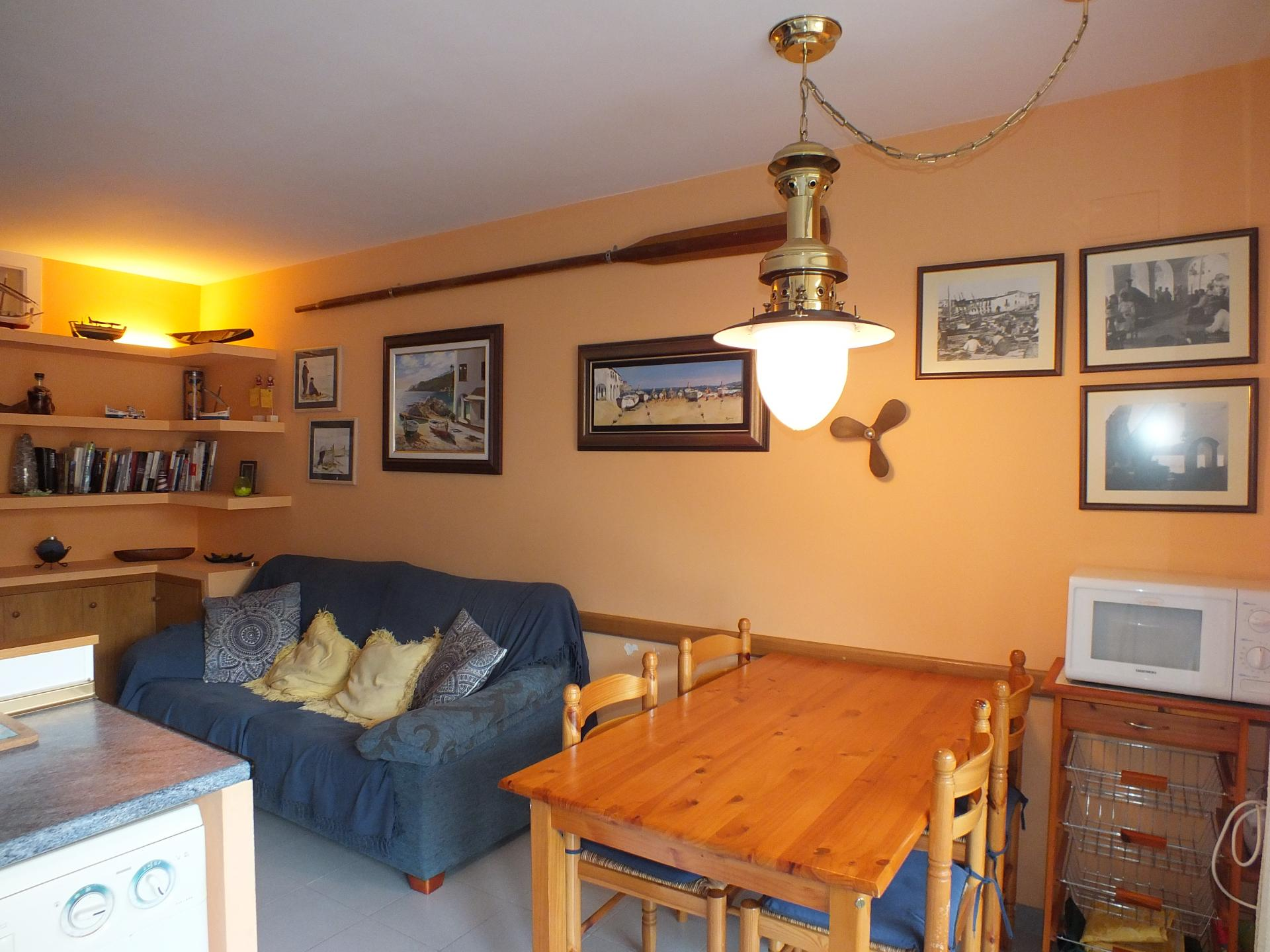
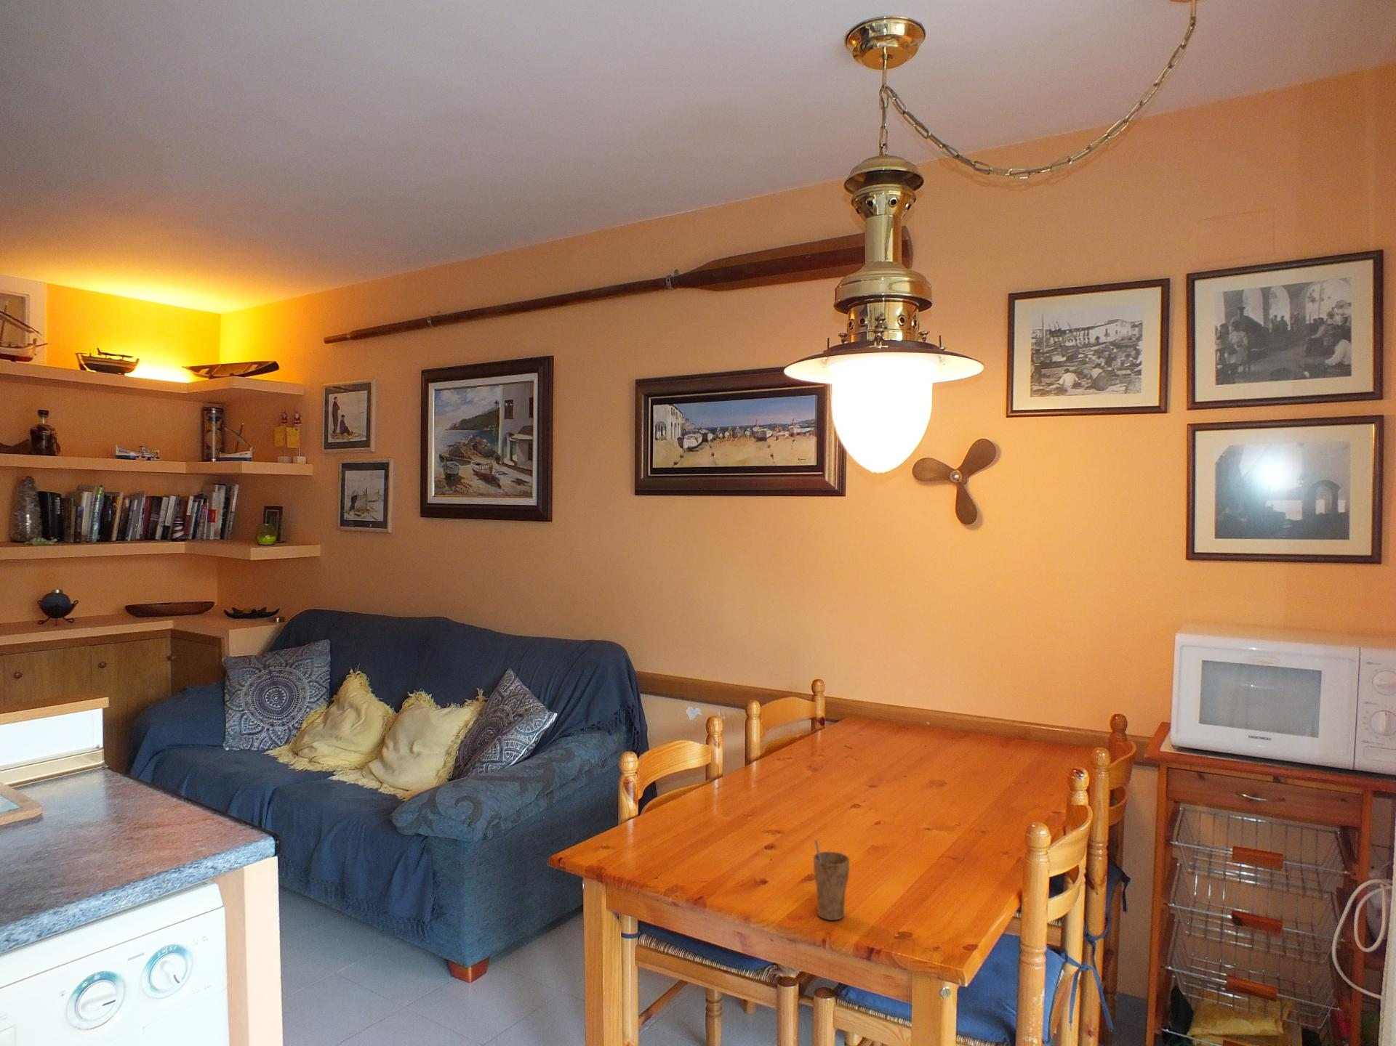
+ cup (831, 879)
